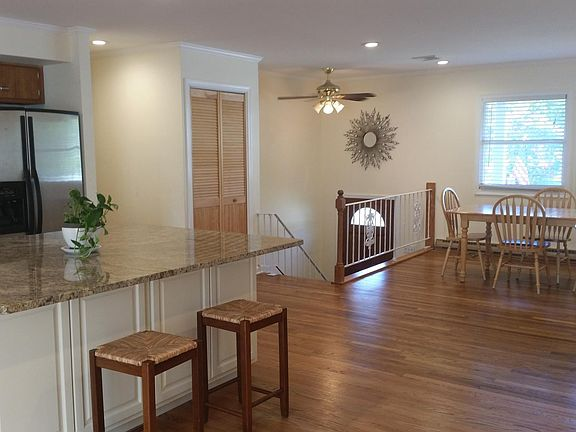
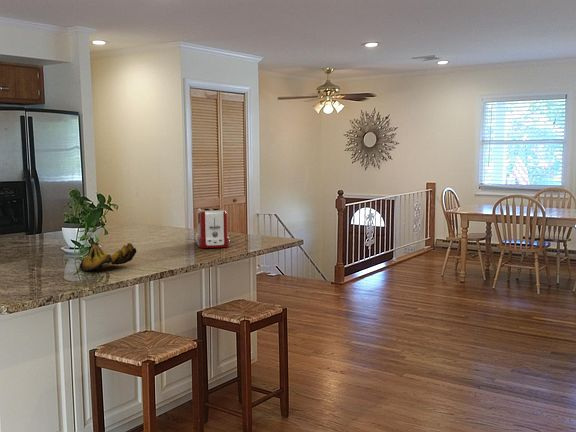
+ banana bunch (106, 256)
+ toaster (212, 226)
